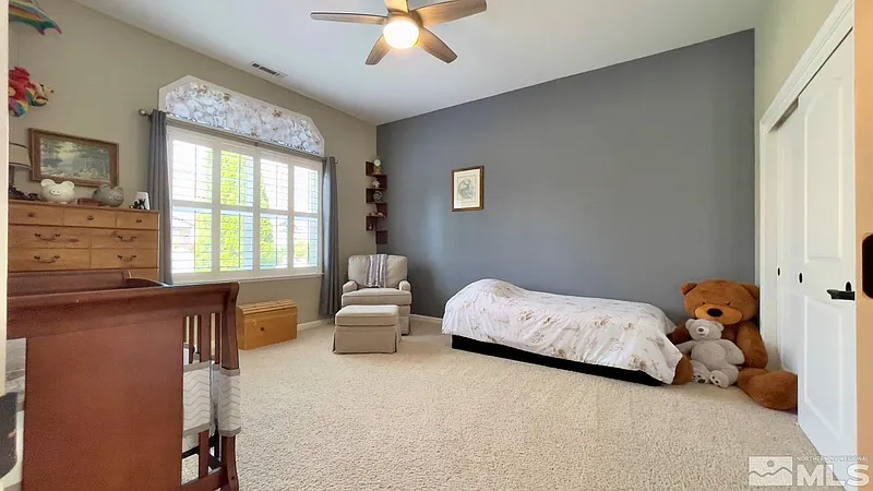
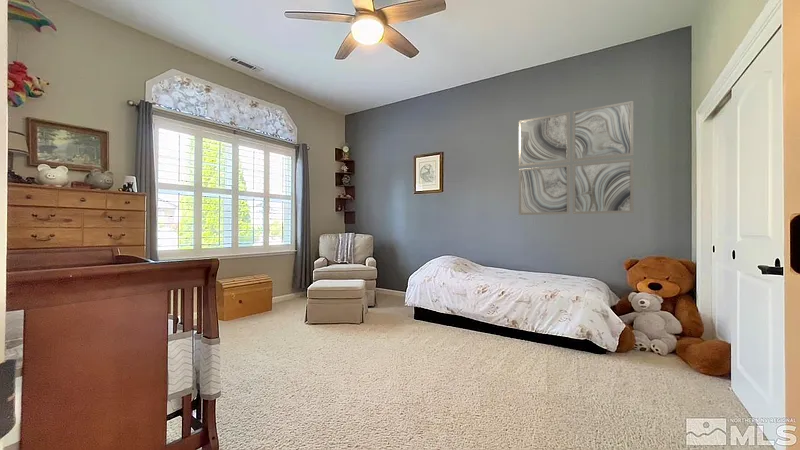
+ wall art (569, 161)
